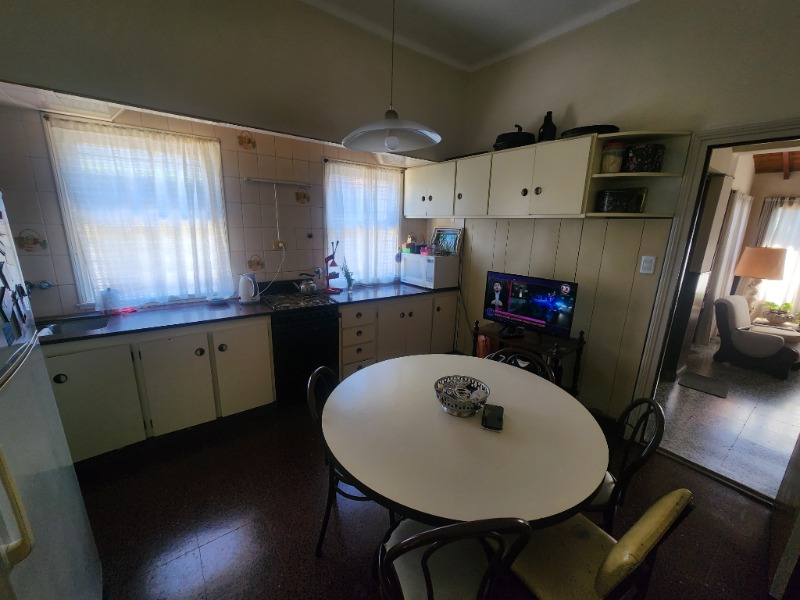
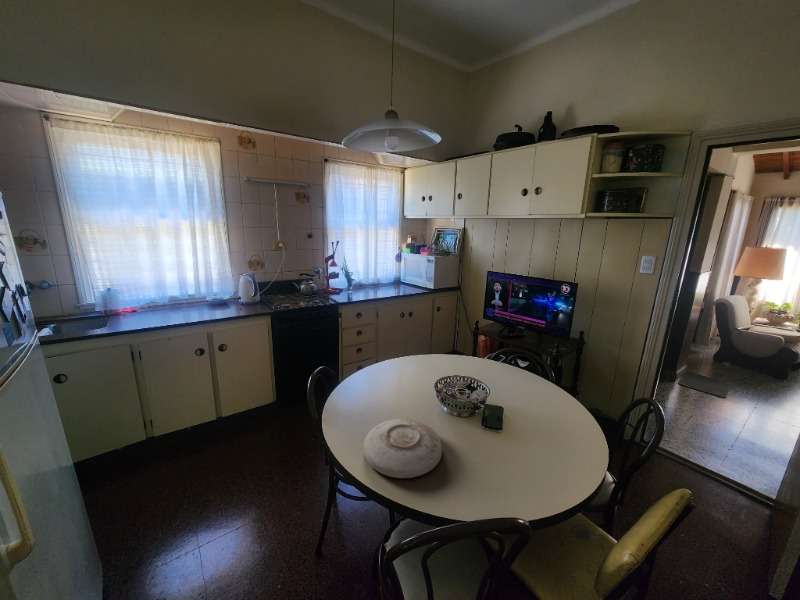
+ plate (402, 441)
